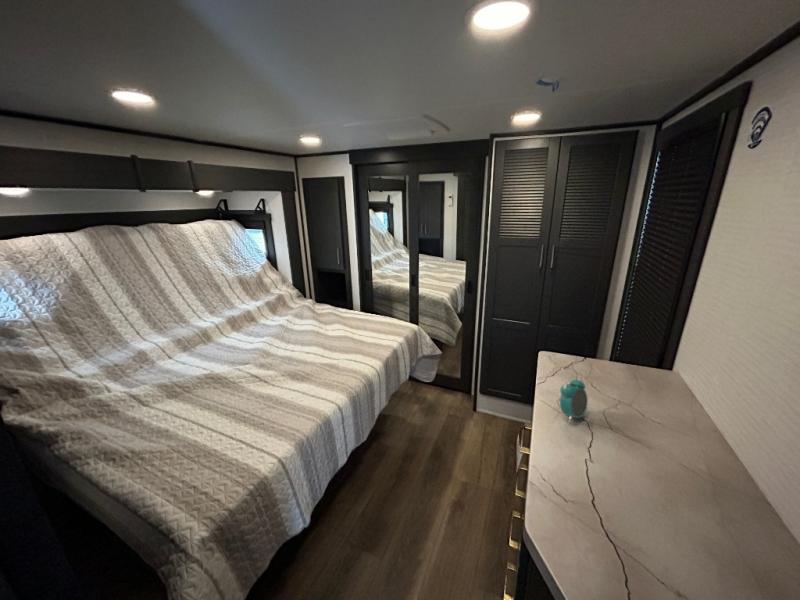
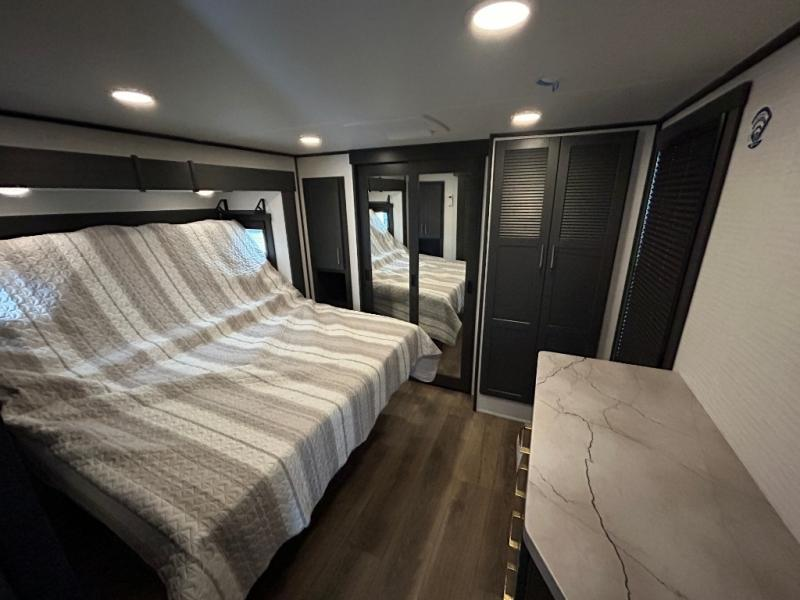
- alarm clock (573, 397)
